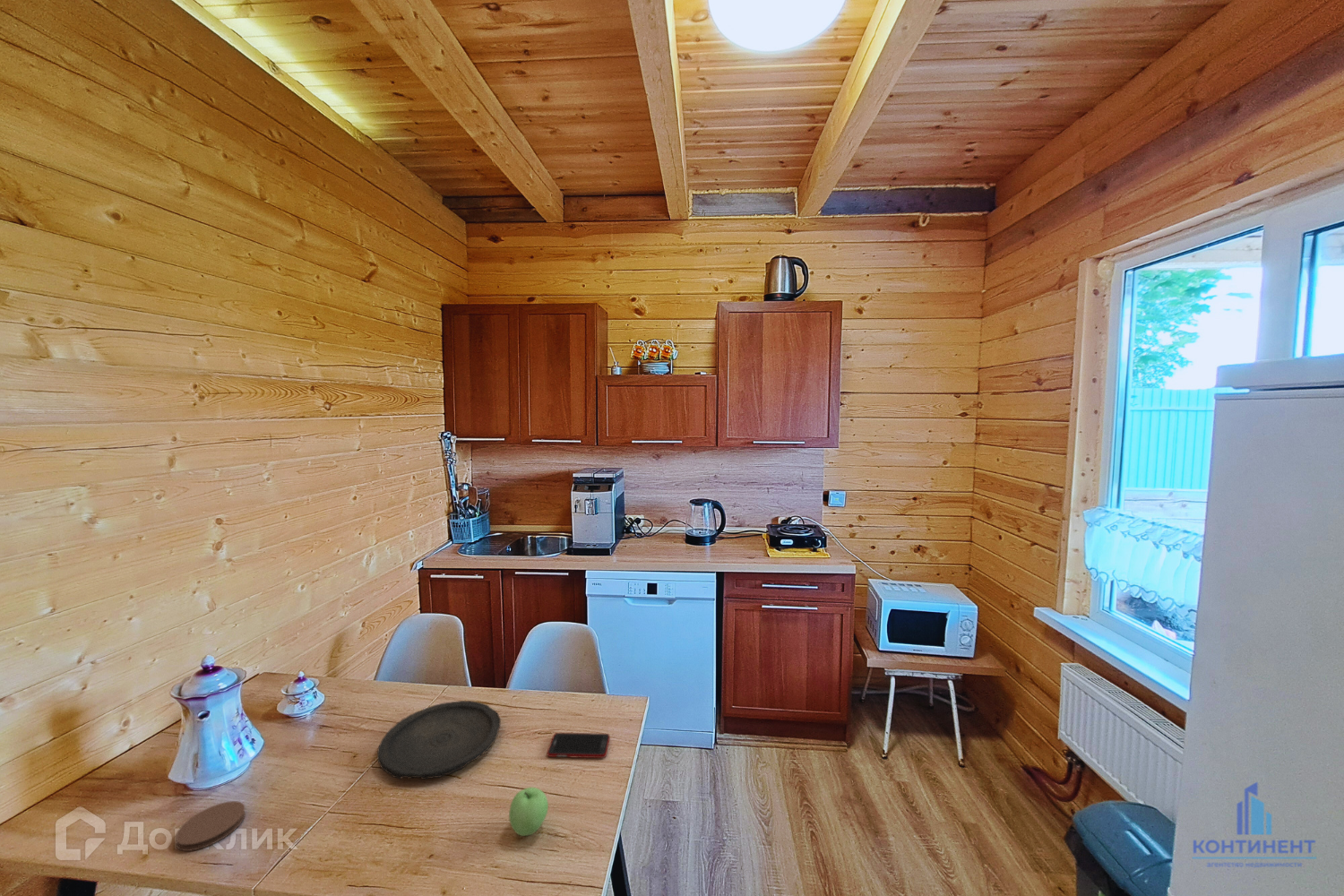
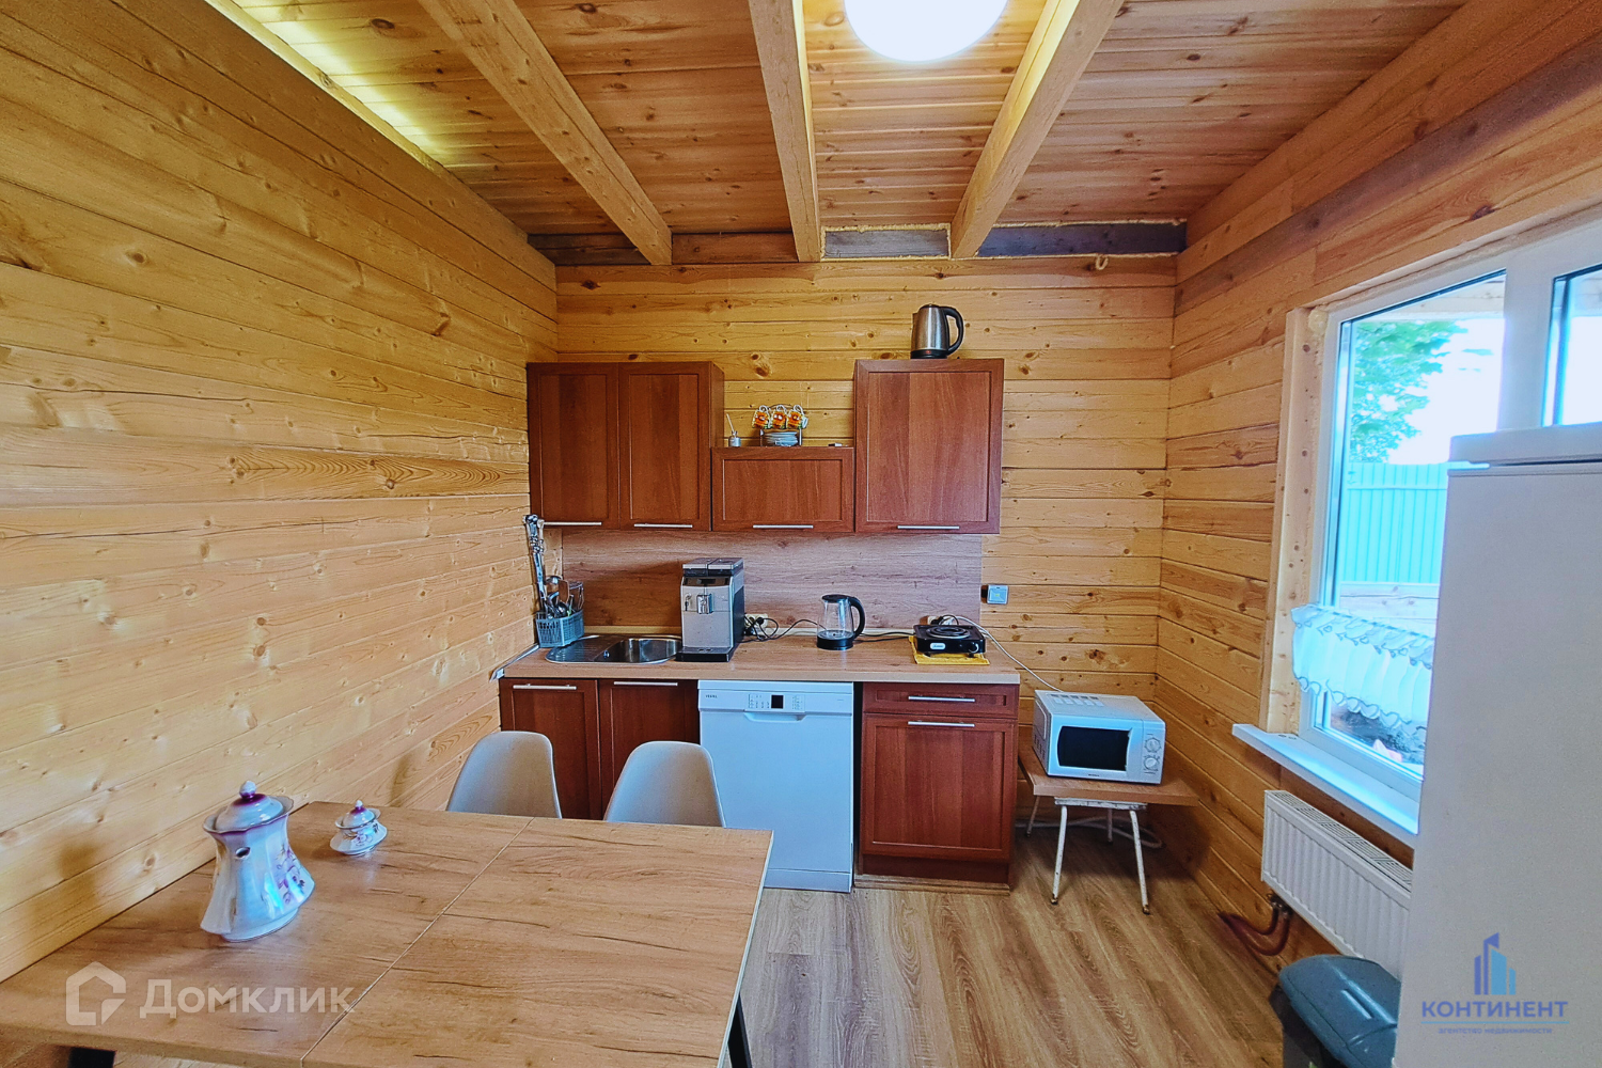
- cell phone (579, 745)
- apple (529, 810)
- plate (442, 737)
- coaster (211, 824)
